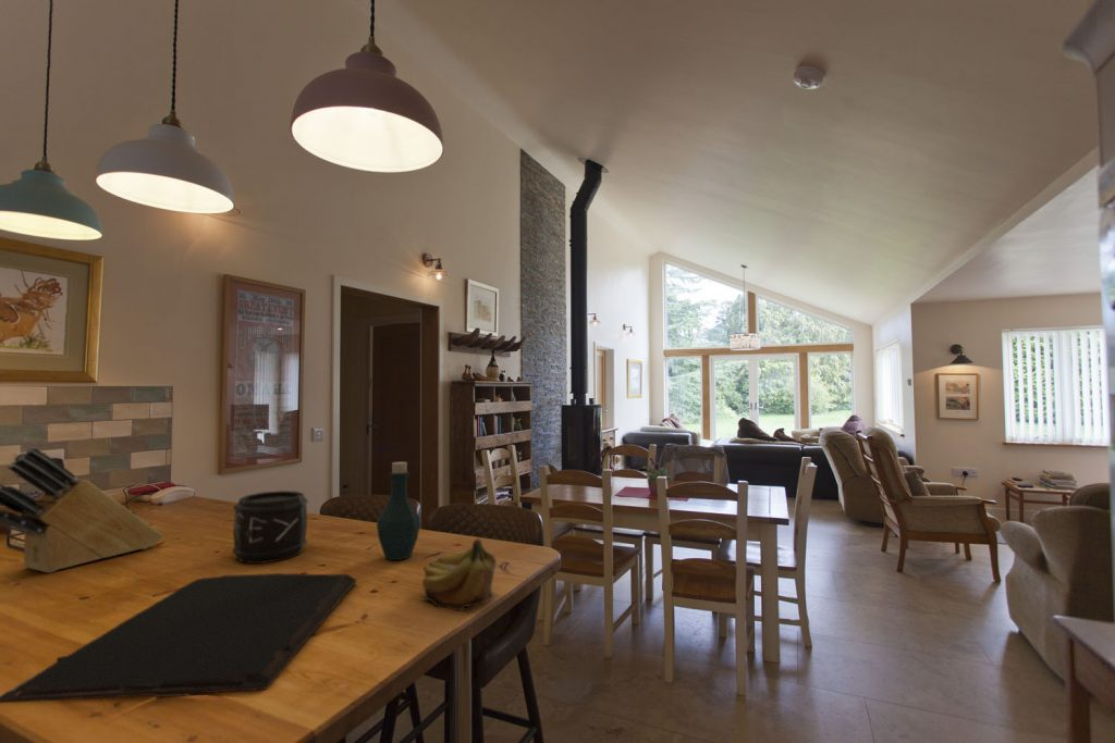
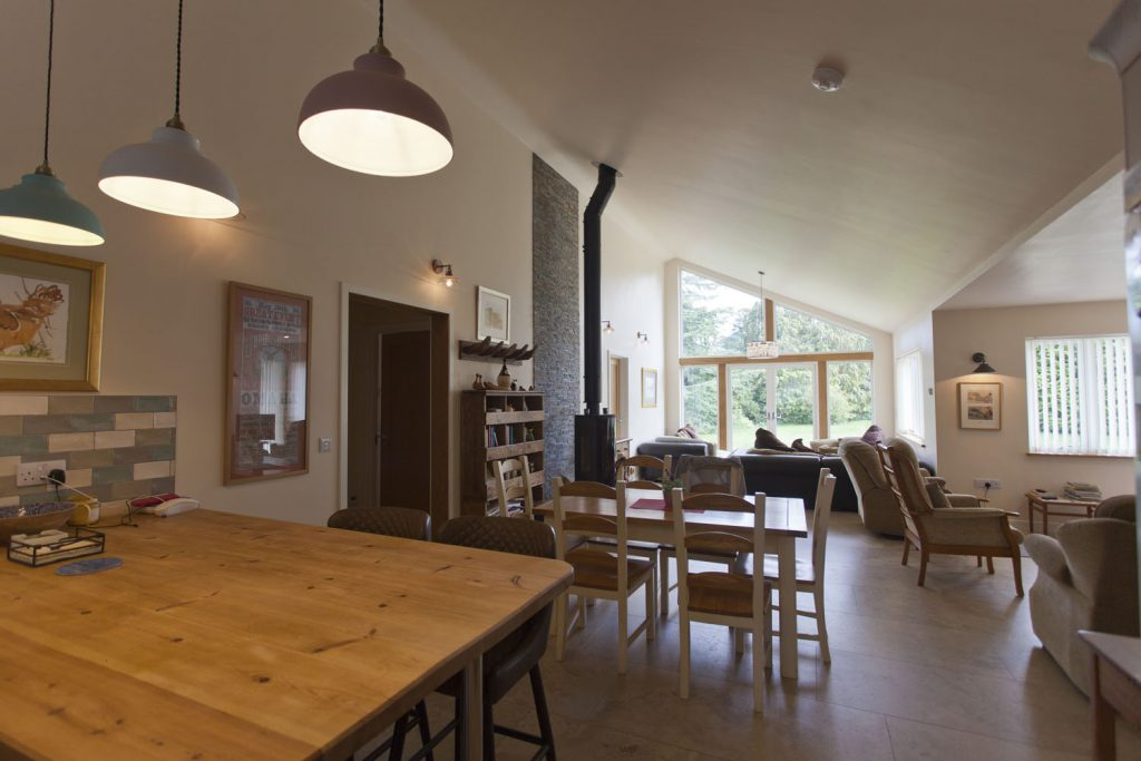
- knife block (77, 501)
- fruit (455, 566)
- cutting board (221, 621)
- bottle (399, 509)
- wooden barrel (270, 524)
